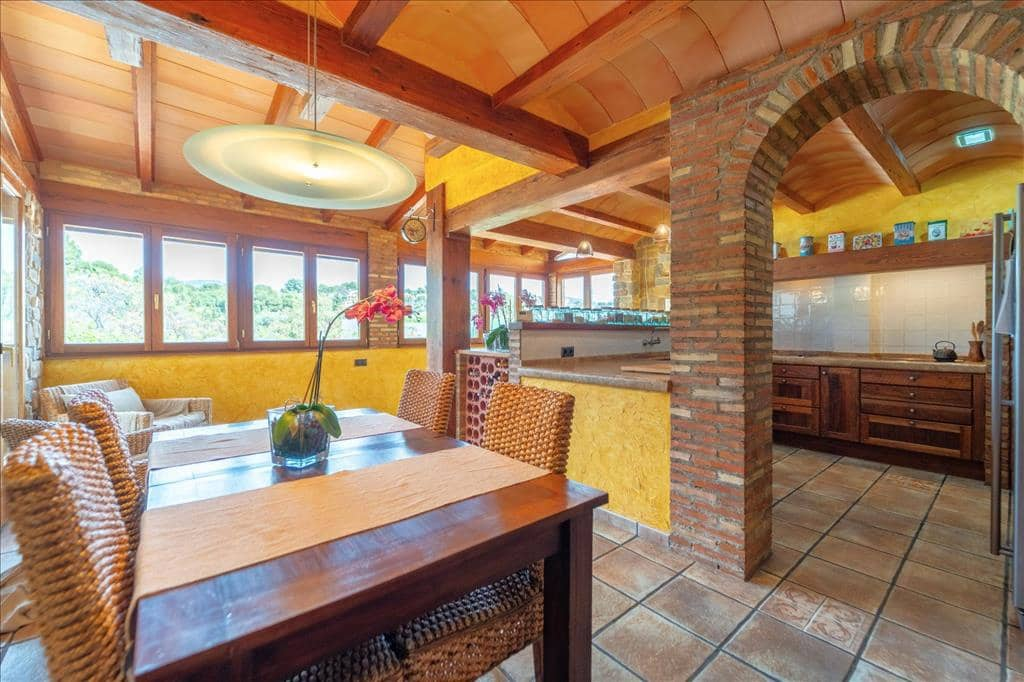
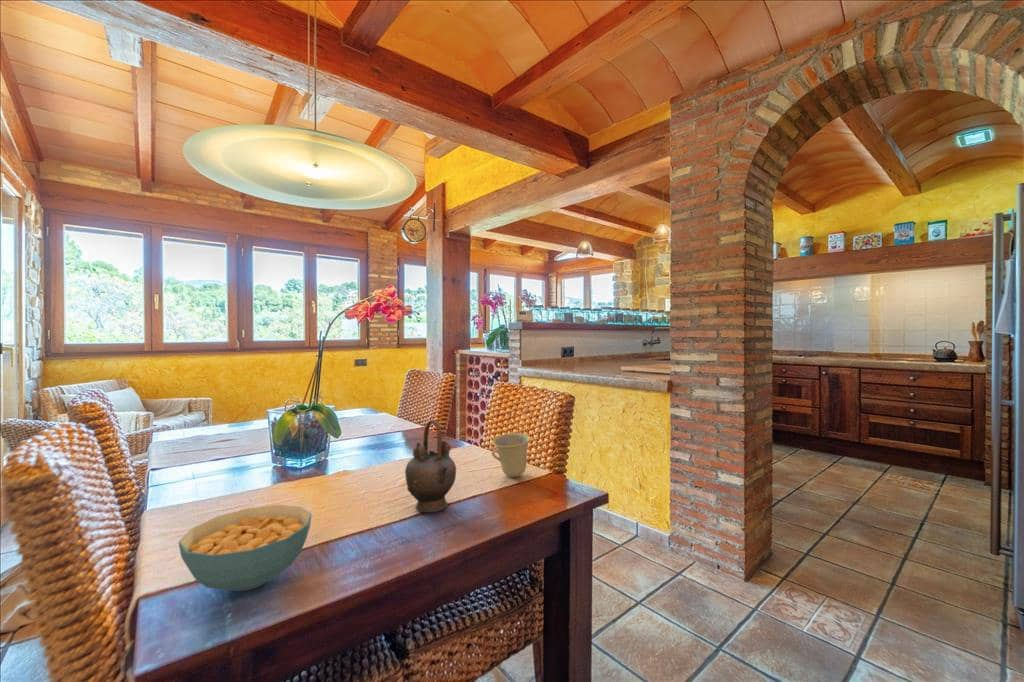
+ cereal bowl (250, 554)
+ cup (511, 456)
+ teapot (433, 465)
